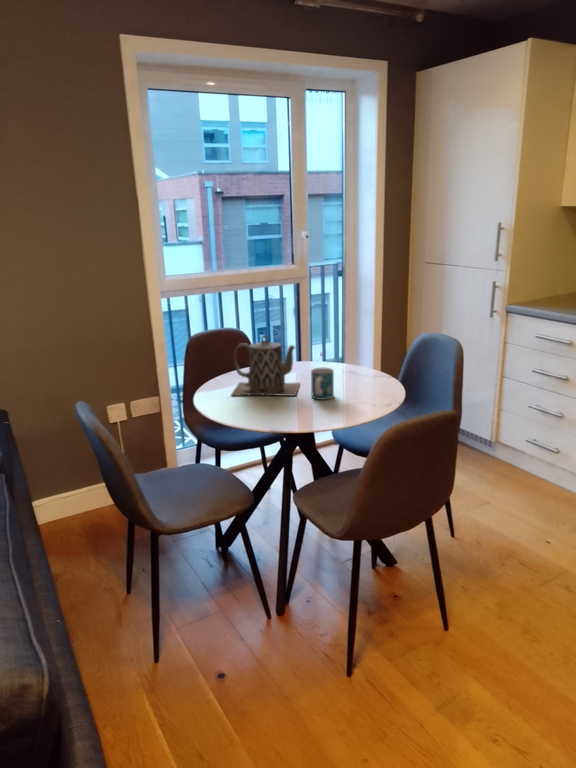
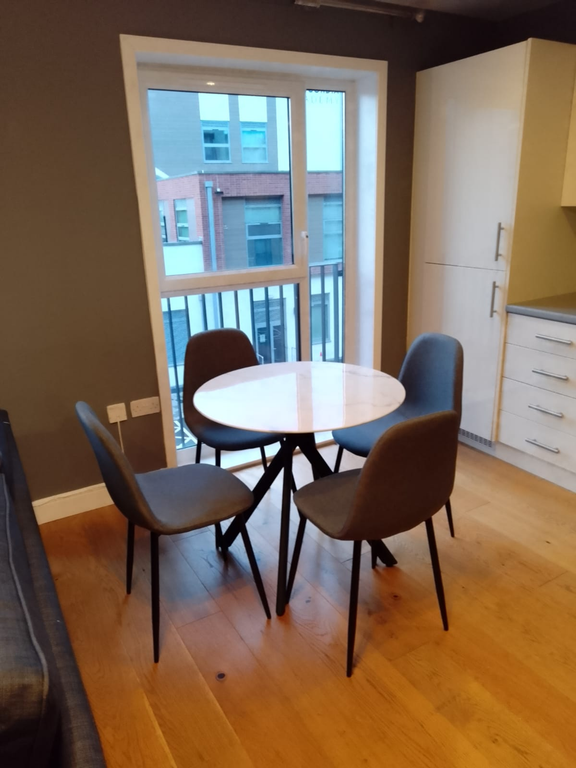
- teapot (265, 362)
- mug (321, 384)
